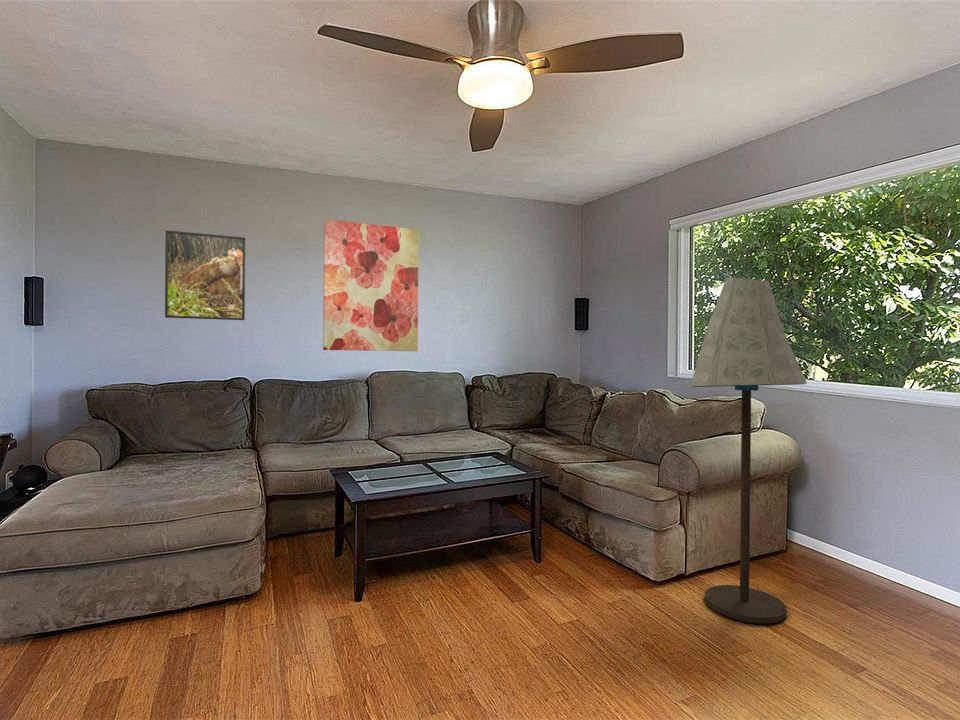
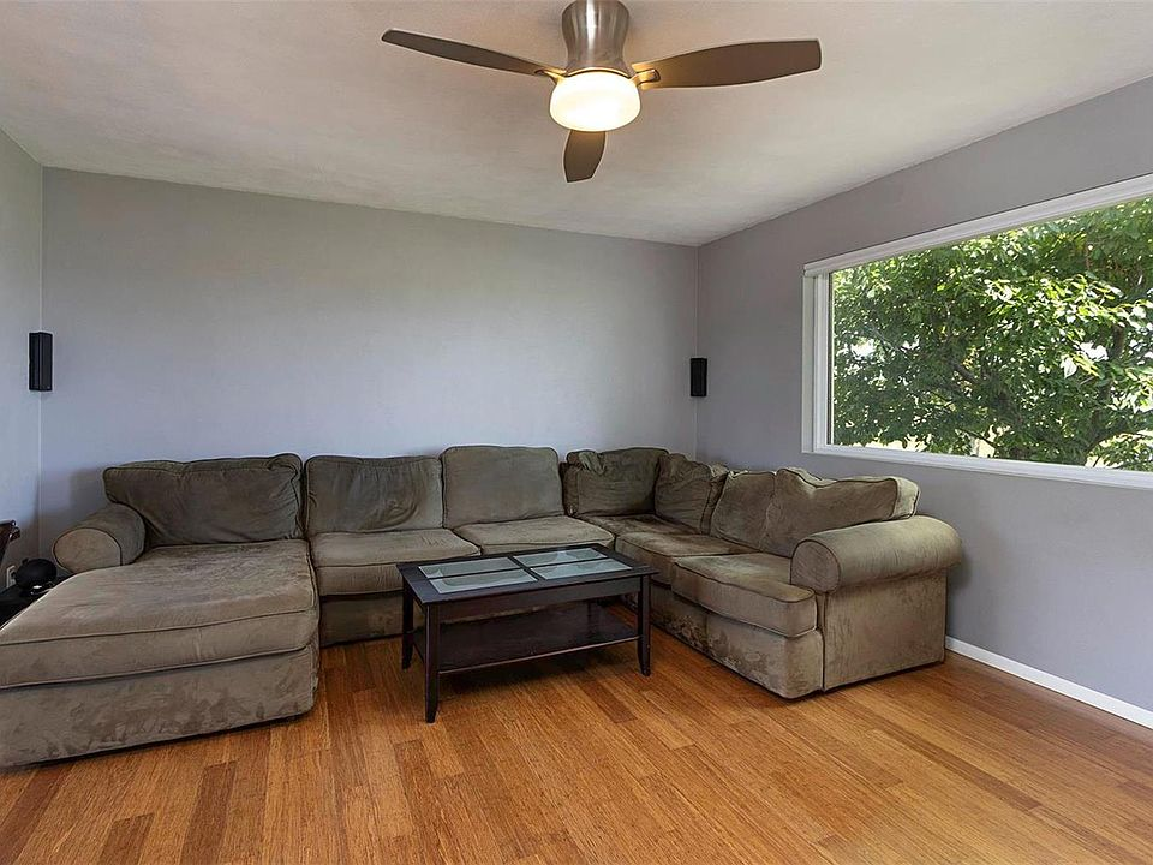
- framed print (206, 276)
- wall art (372, 287)
- floor lamp (746, 440)
